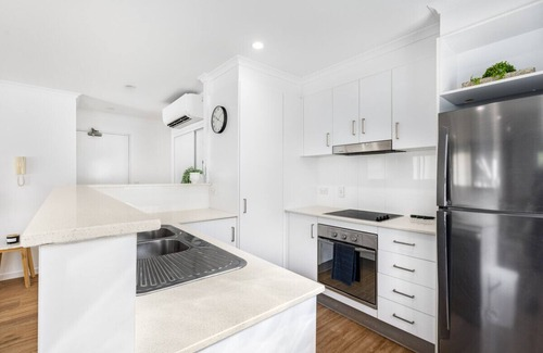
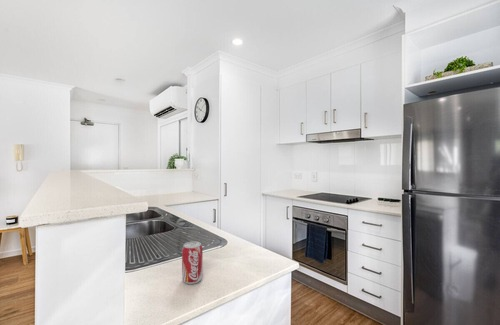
+ beverage can (192, 261)
